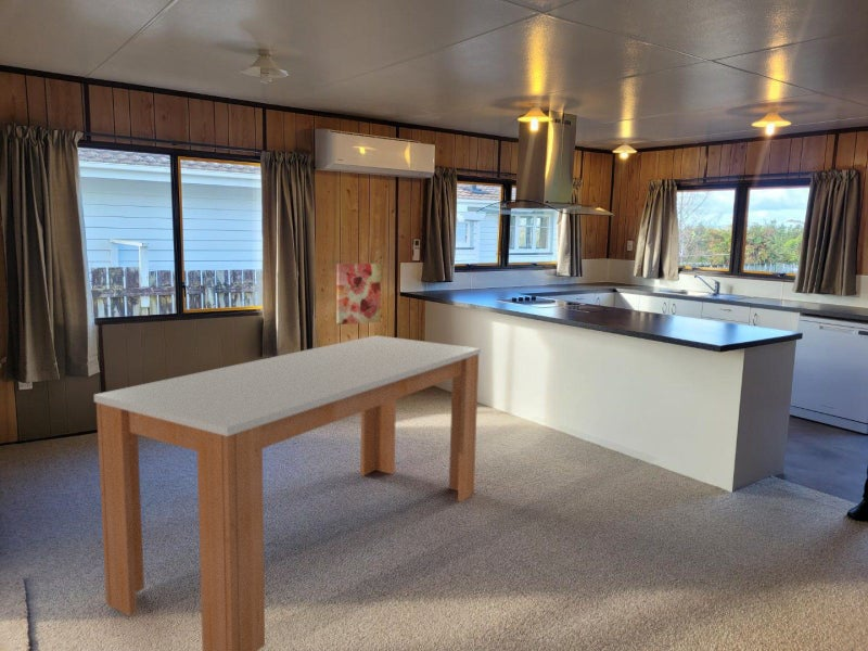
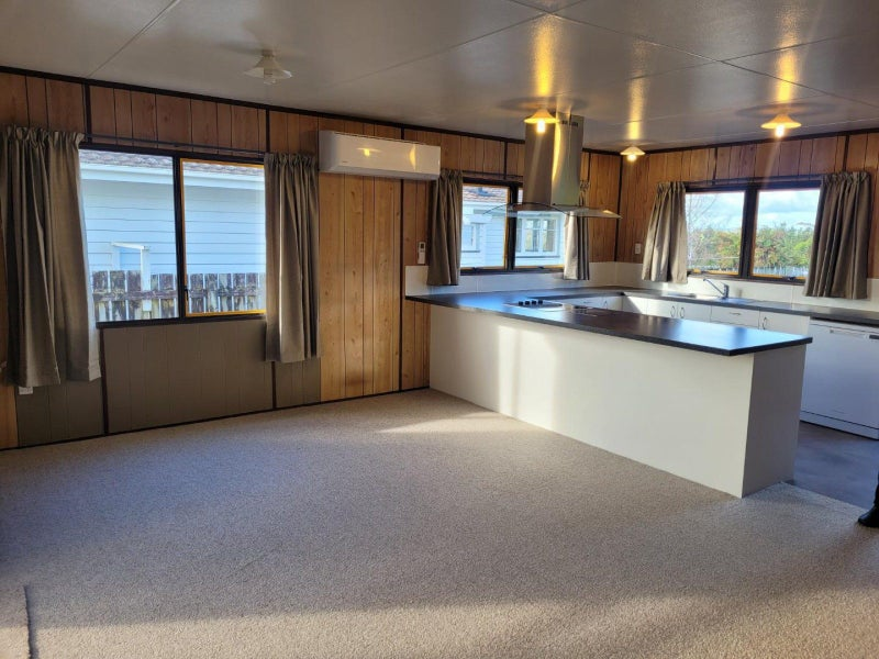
- wall art (358, 293)
- dining table (317, 427)
